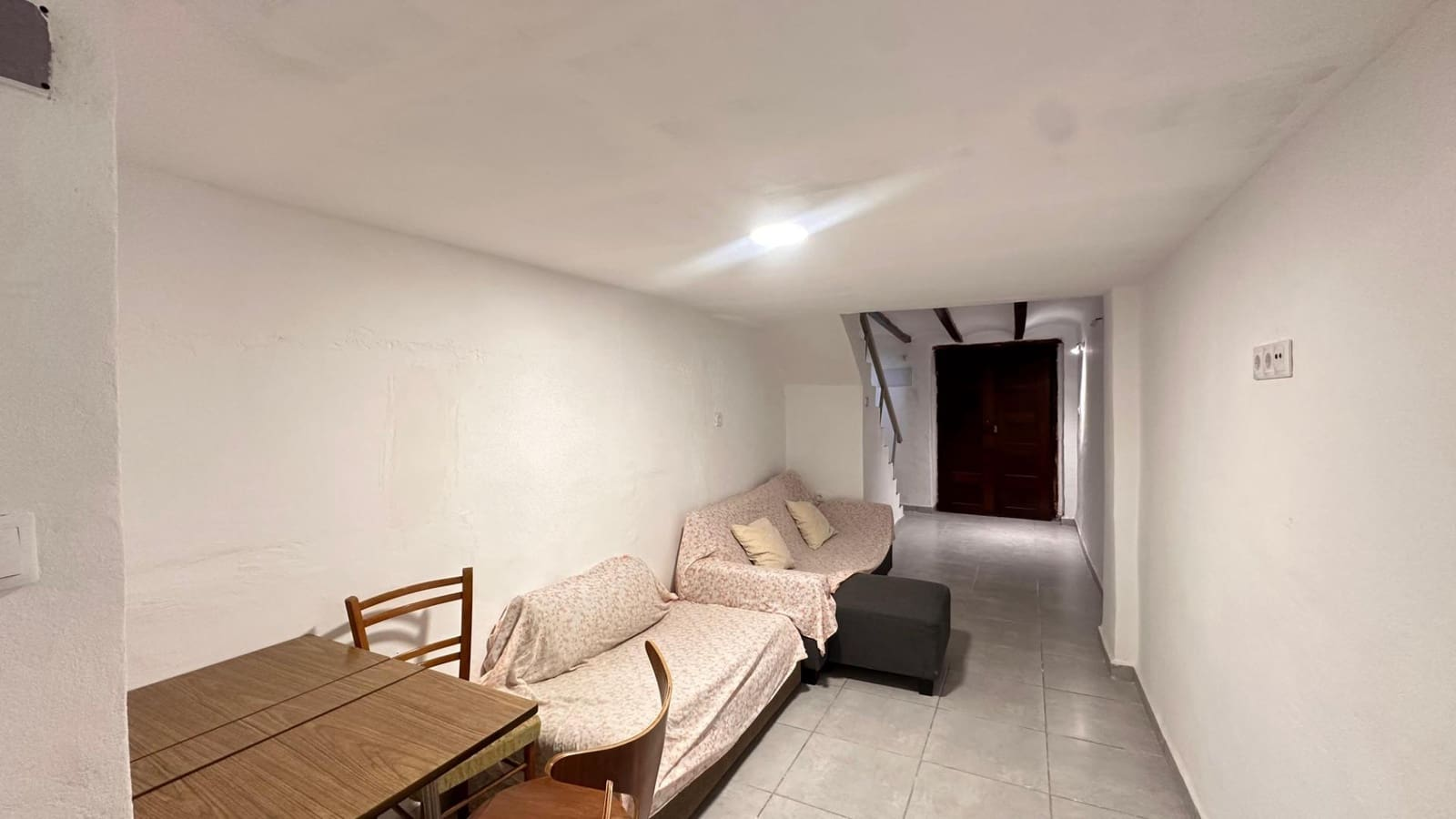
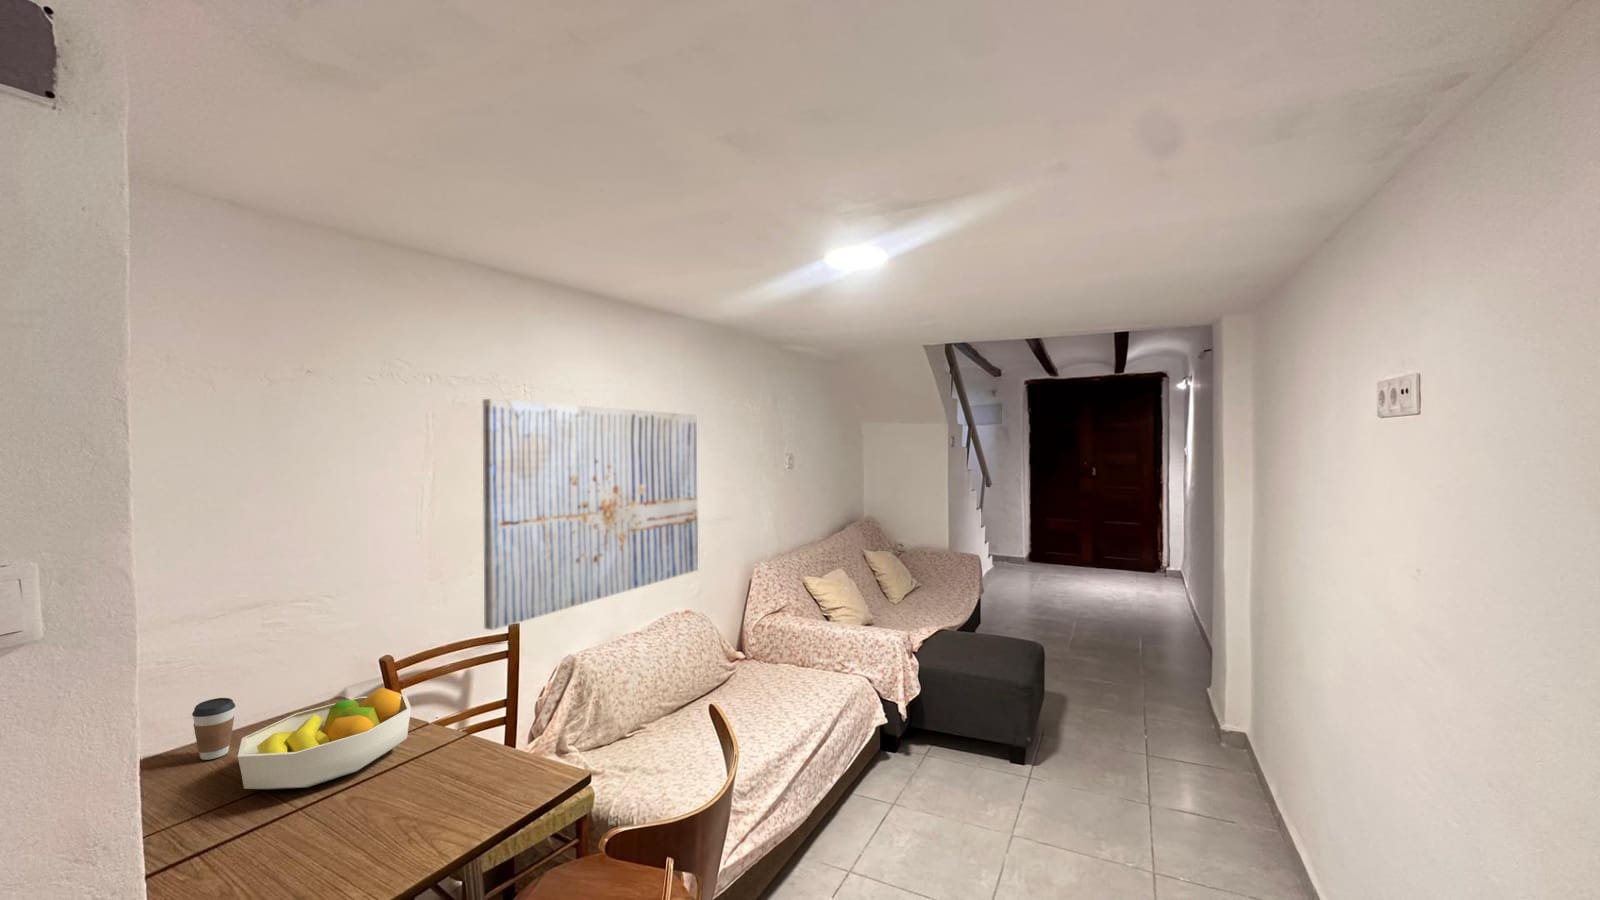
+ fruit bowl (331, 733)
+ coffee cup (214, 727)
+ wall art (610, 501)
